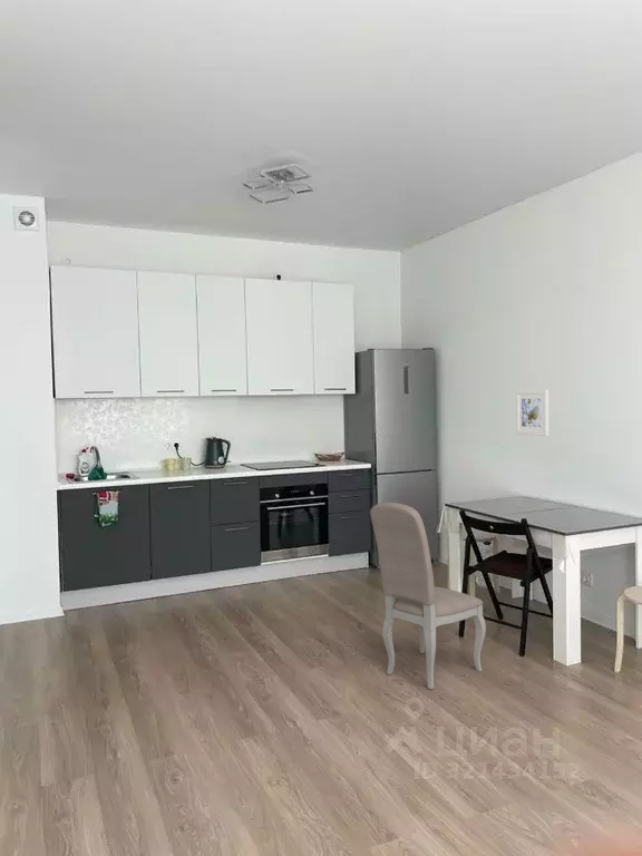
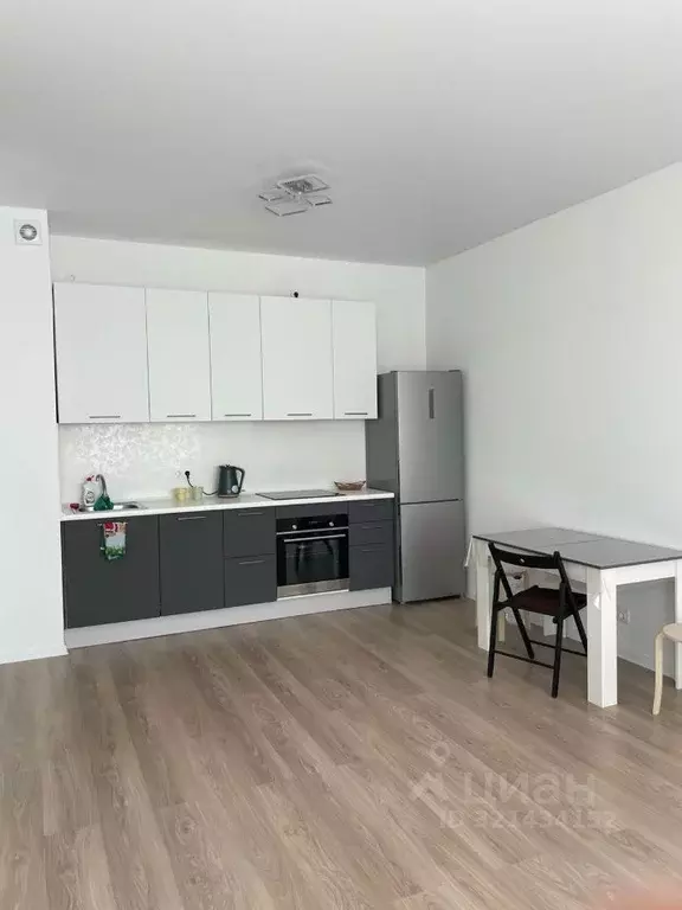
- dining chair (427, 584)
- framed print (532, 412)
